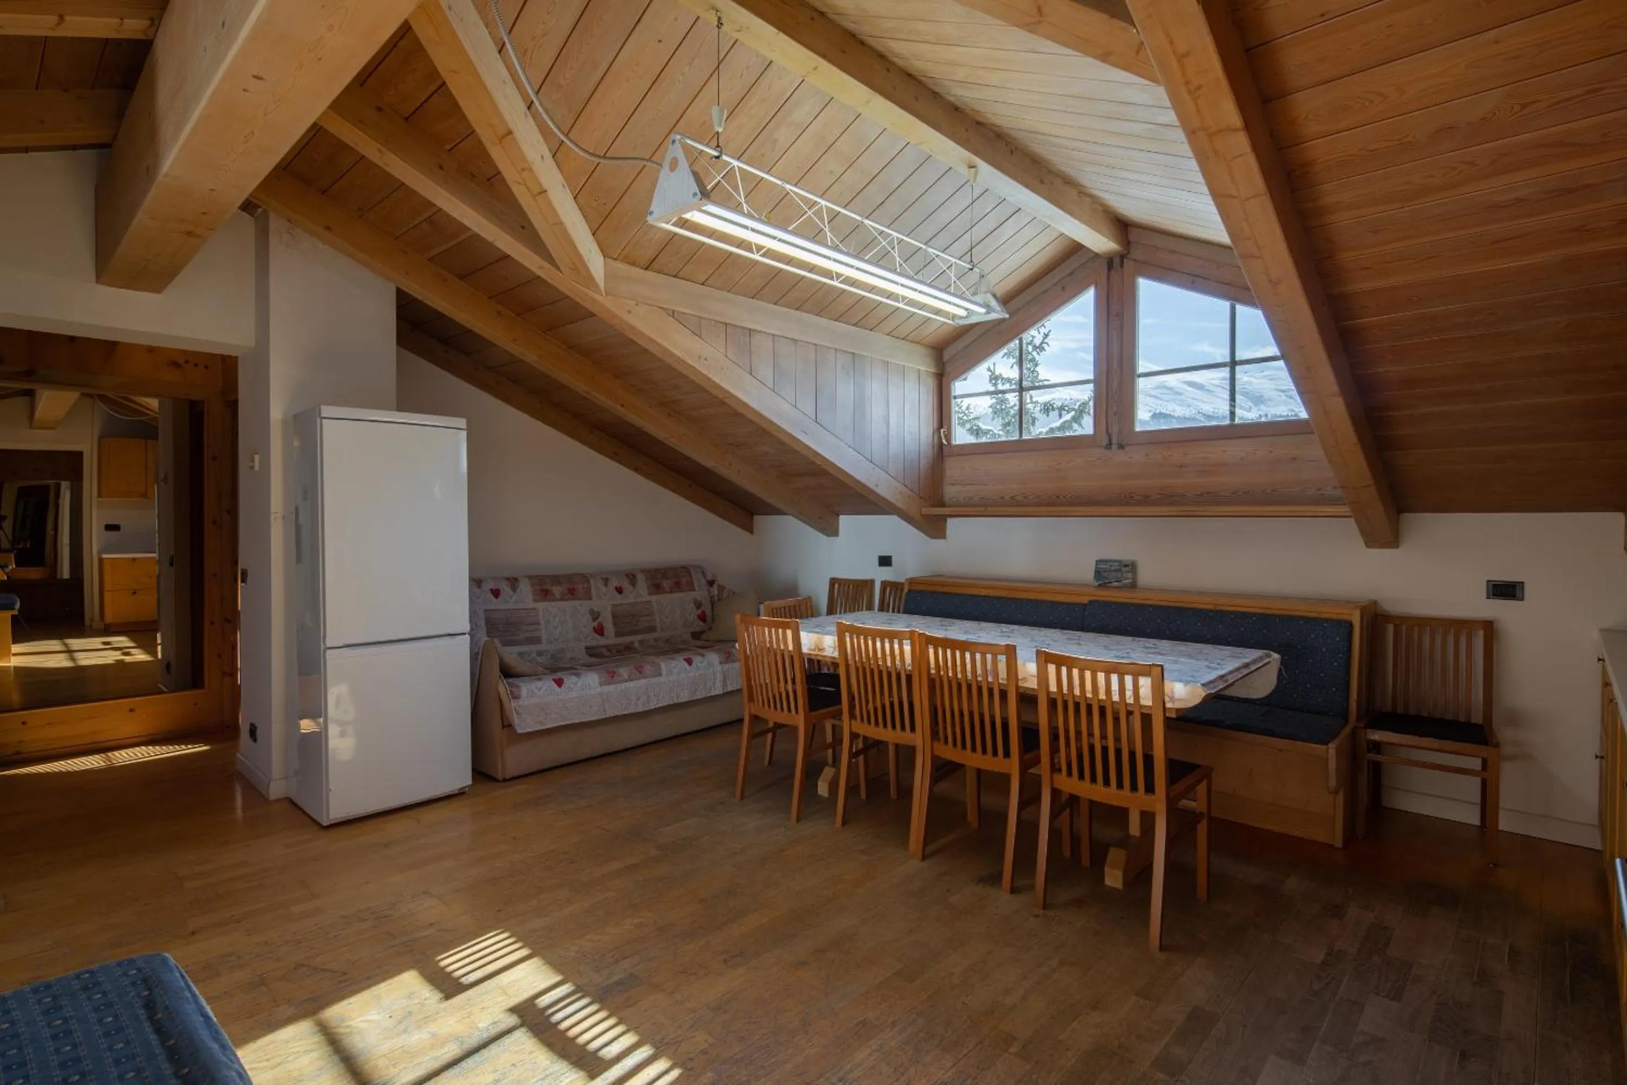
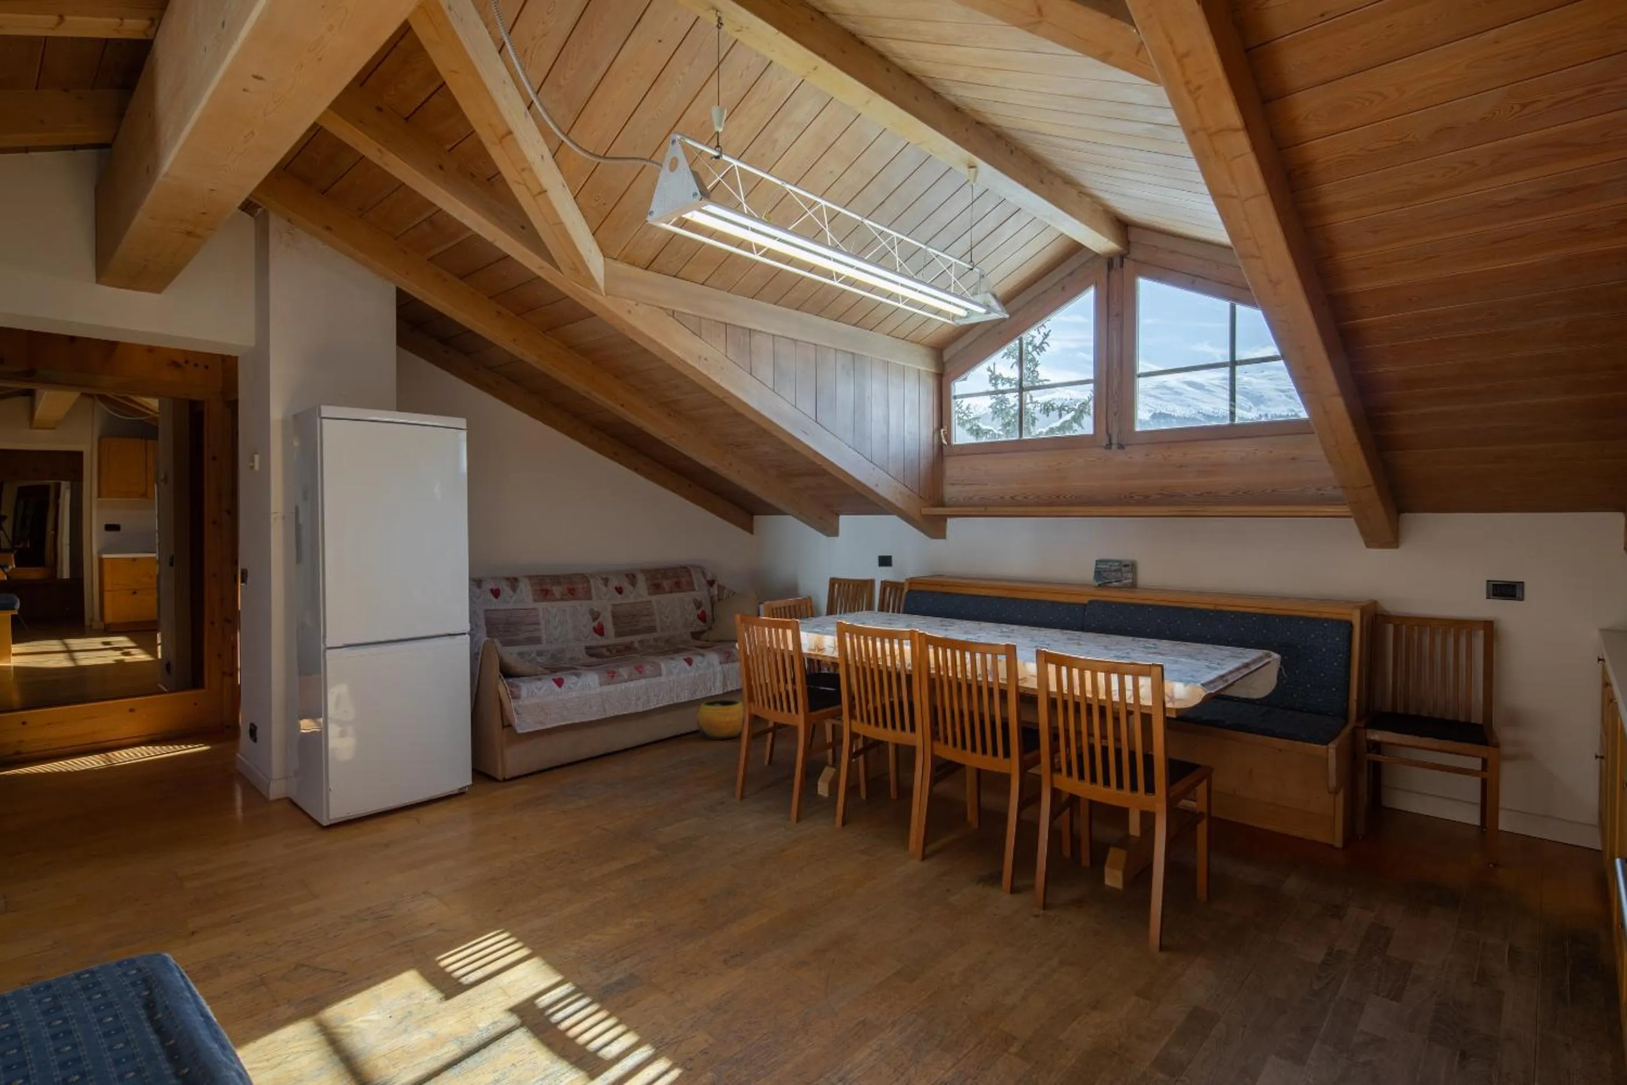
+ clay pot (720, 718)
